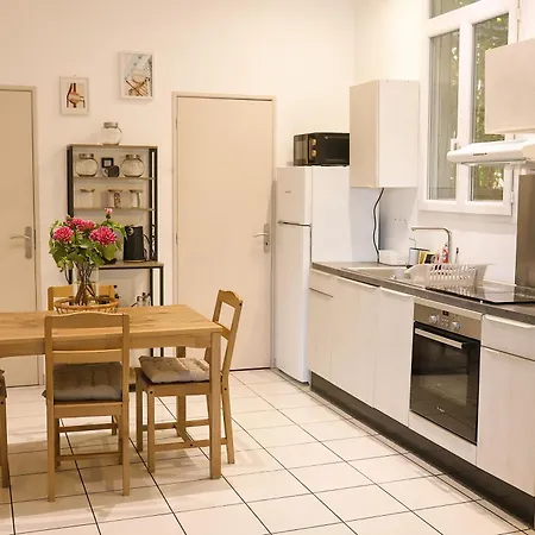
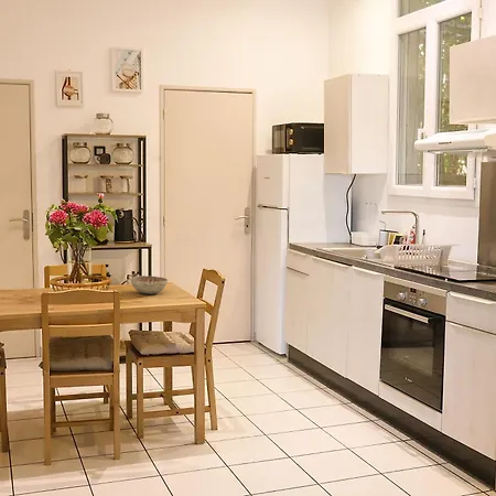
+ decorative bowl (149, 285)
